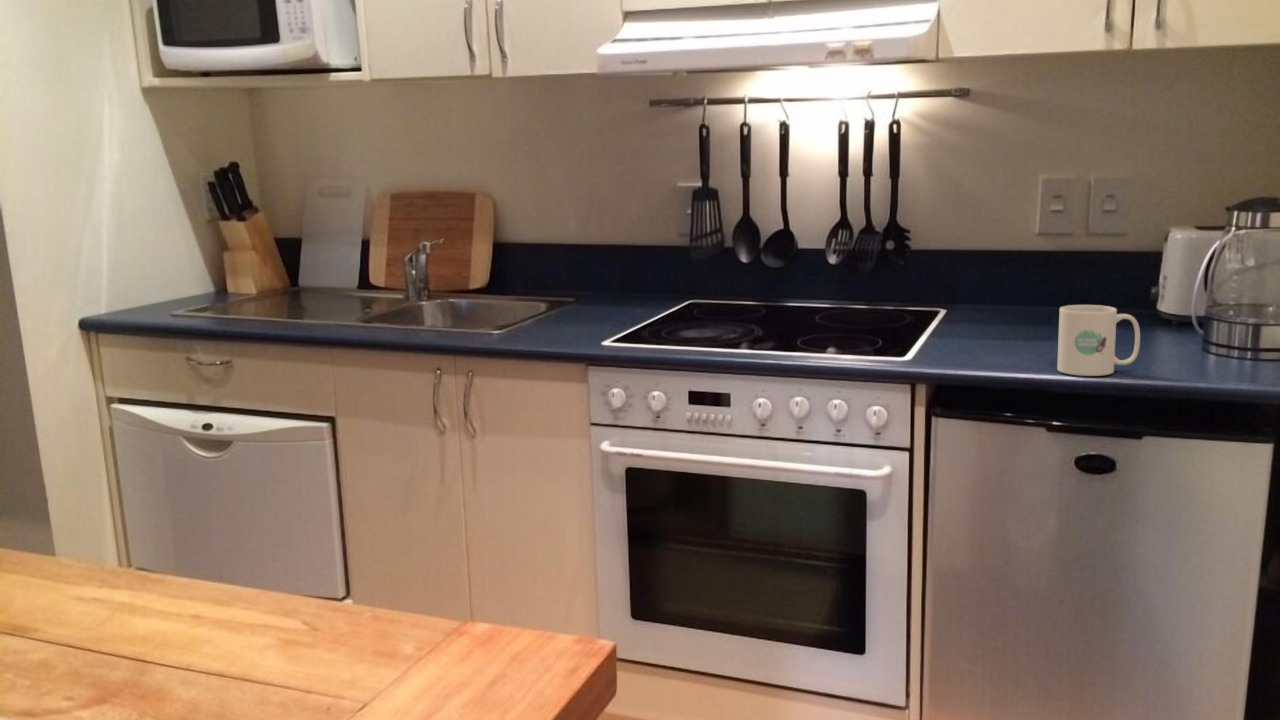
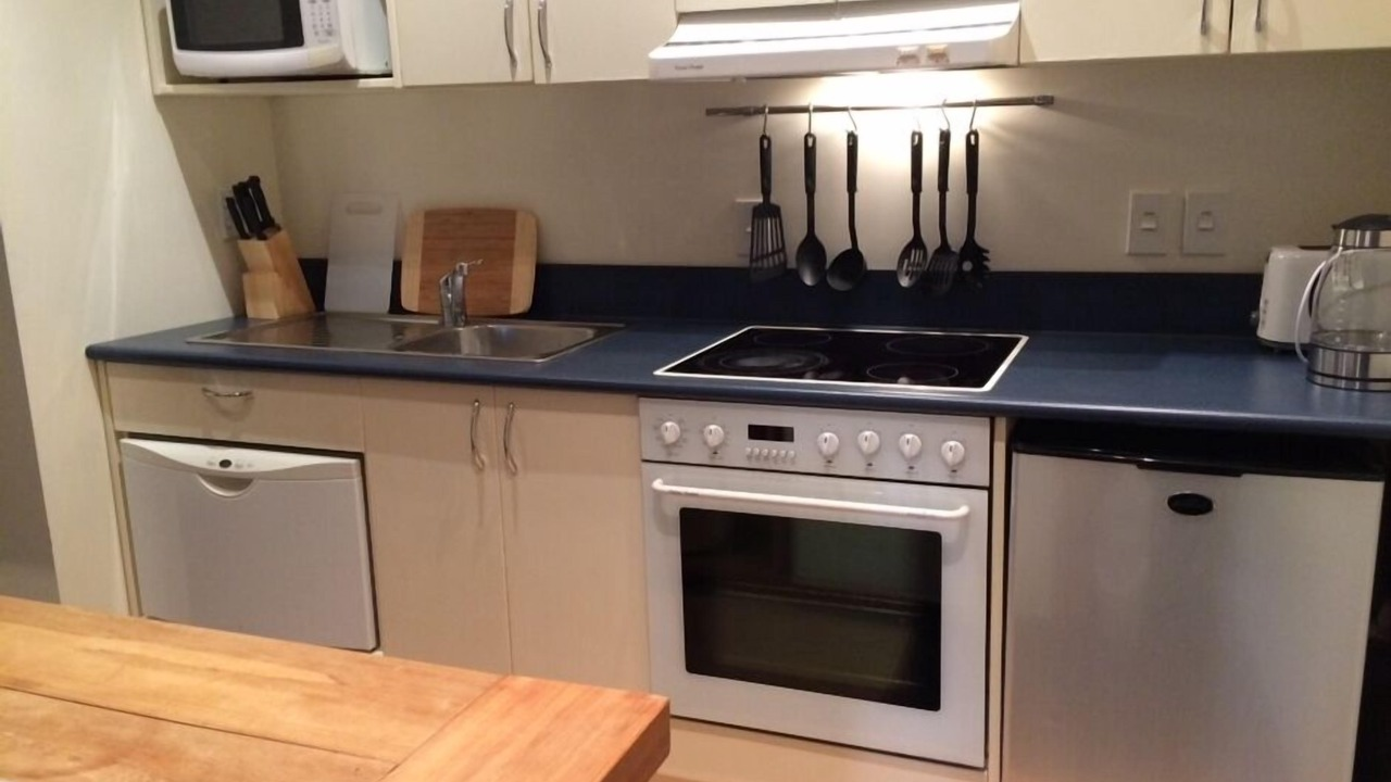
- mug (1098, 339)
